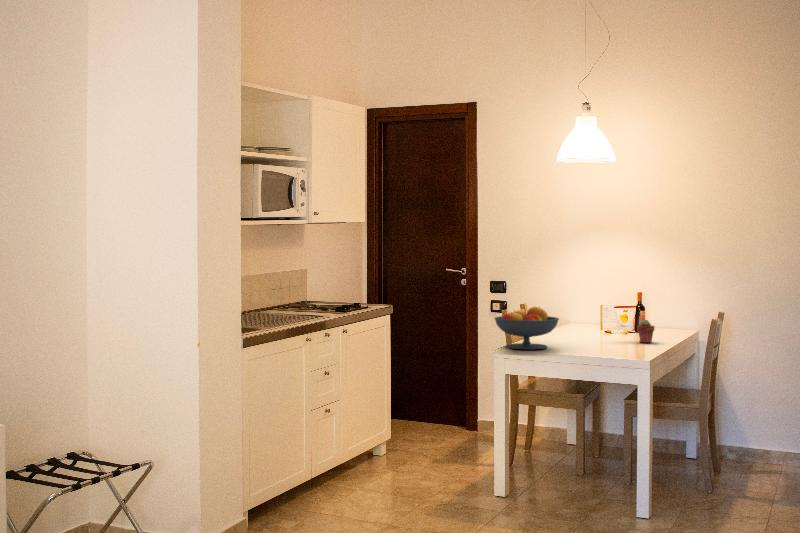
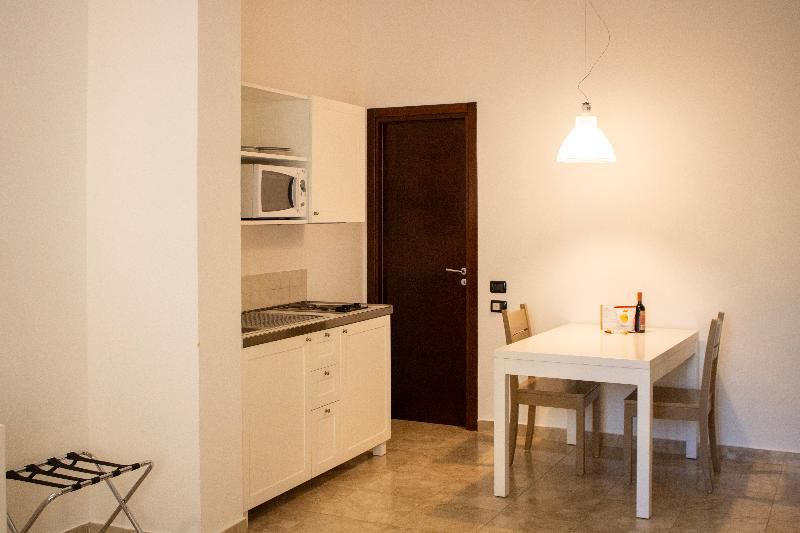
- fruit bowl (526, 327)
- potted succulent (645, 330)
